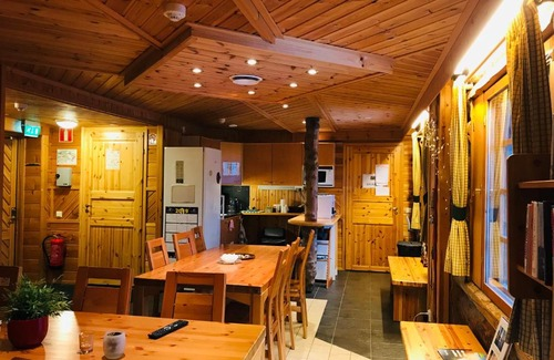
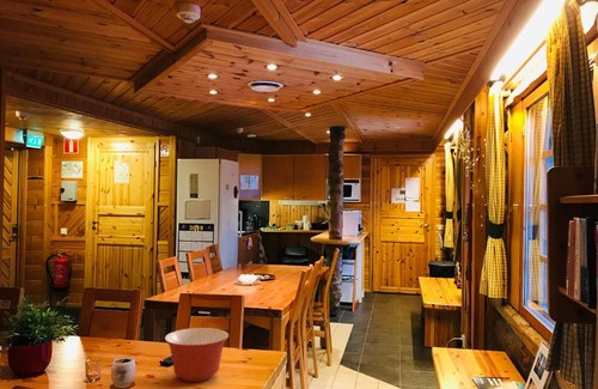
+ mixing bowl (196, 355)
